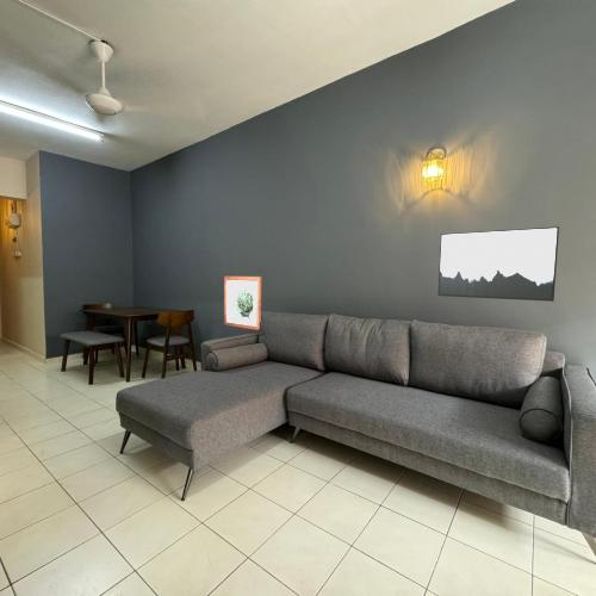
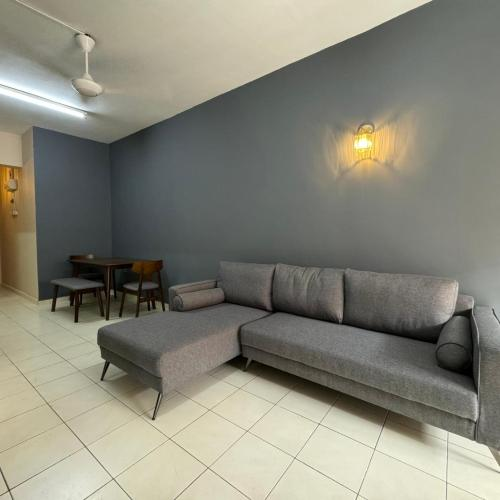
- wall art (242, 302)
- wall art (492, 265)
